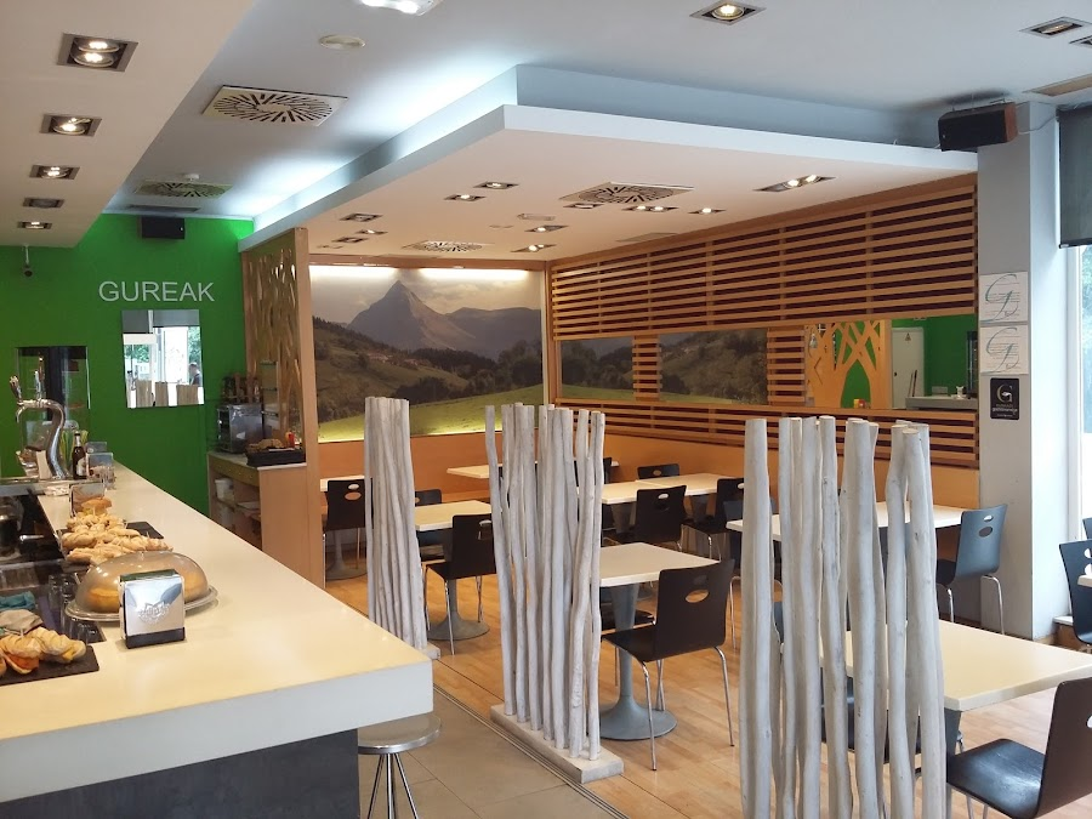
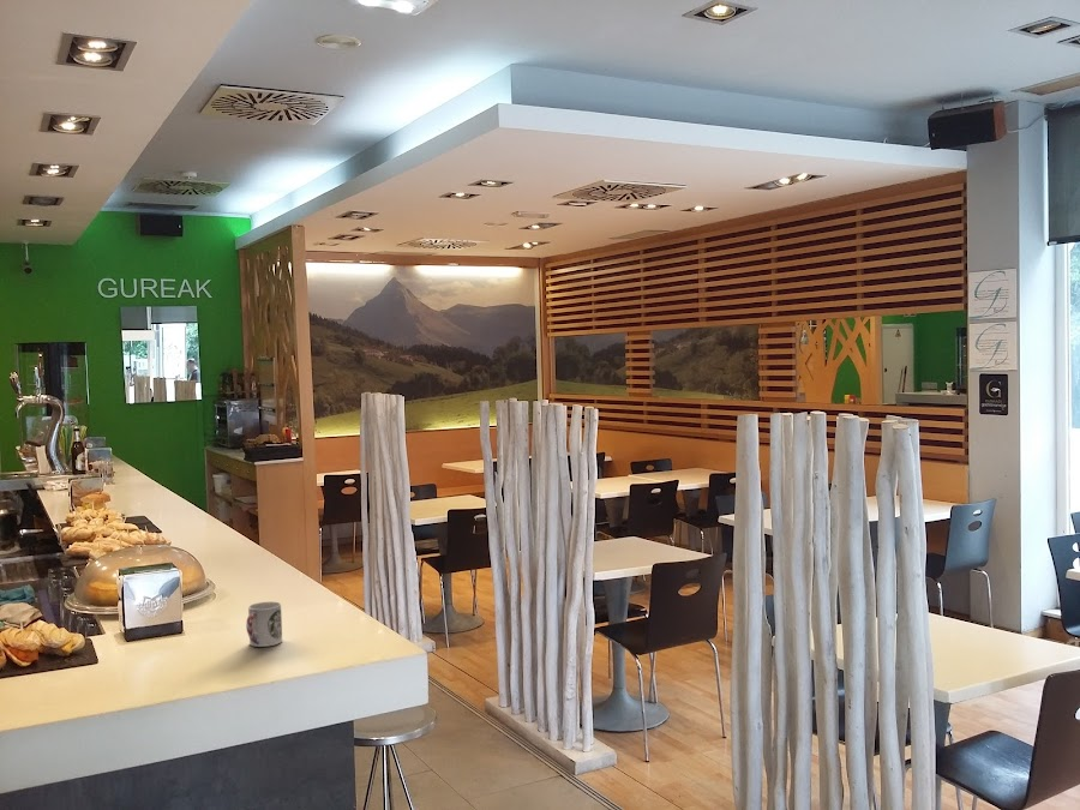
+ cup (260, 625)
